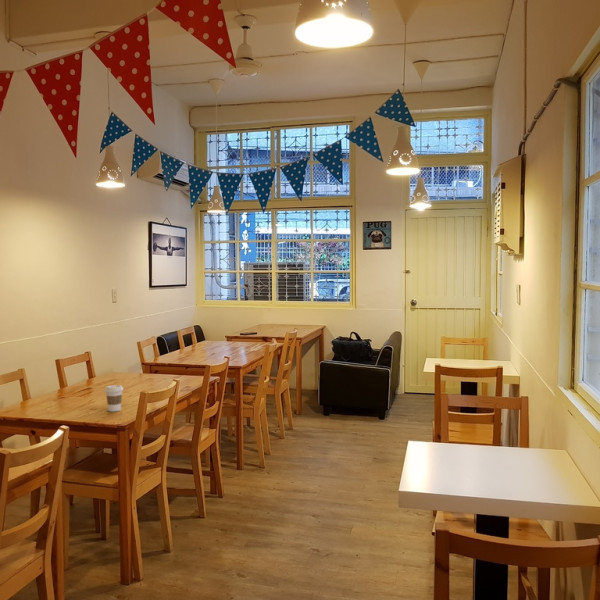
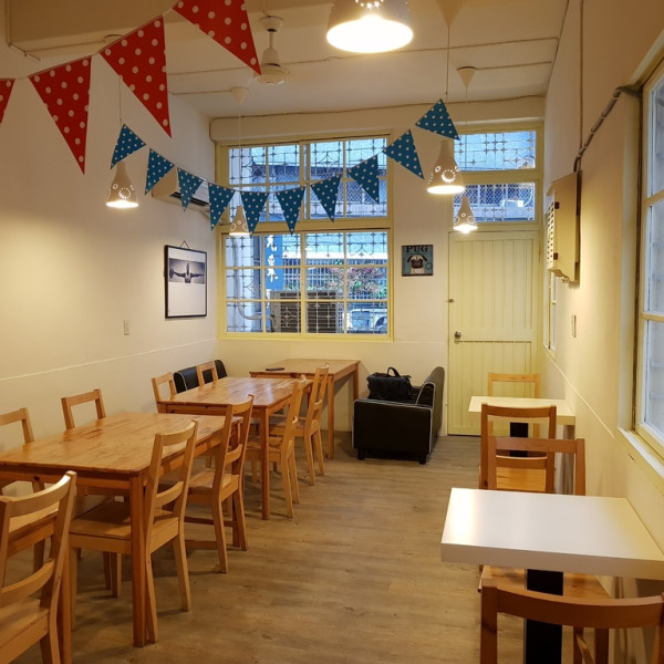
- coffee cup (114, 398)
